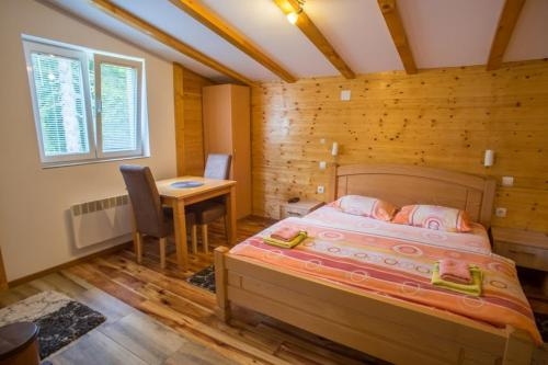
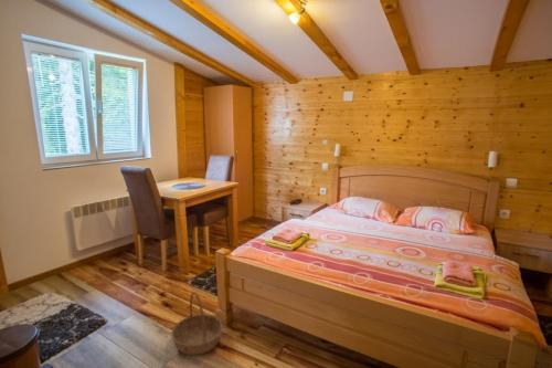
+ basket (197, 318)
